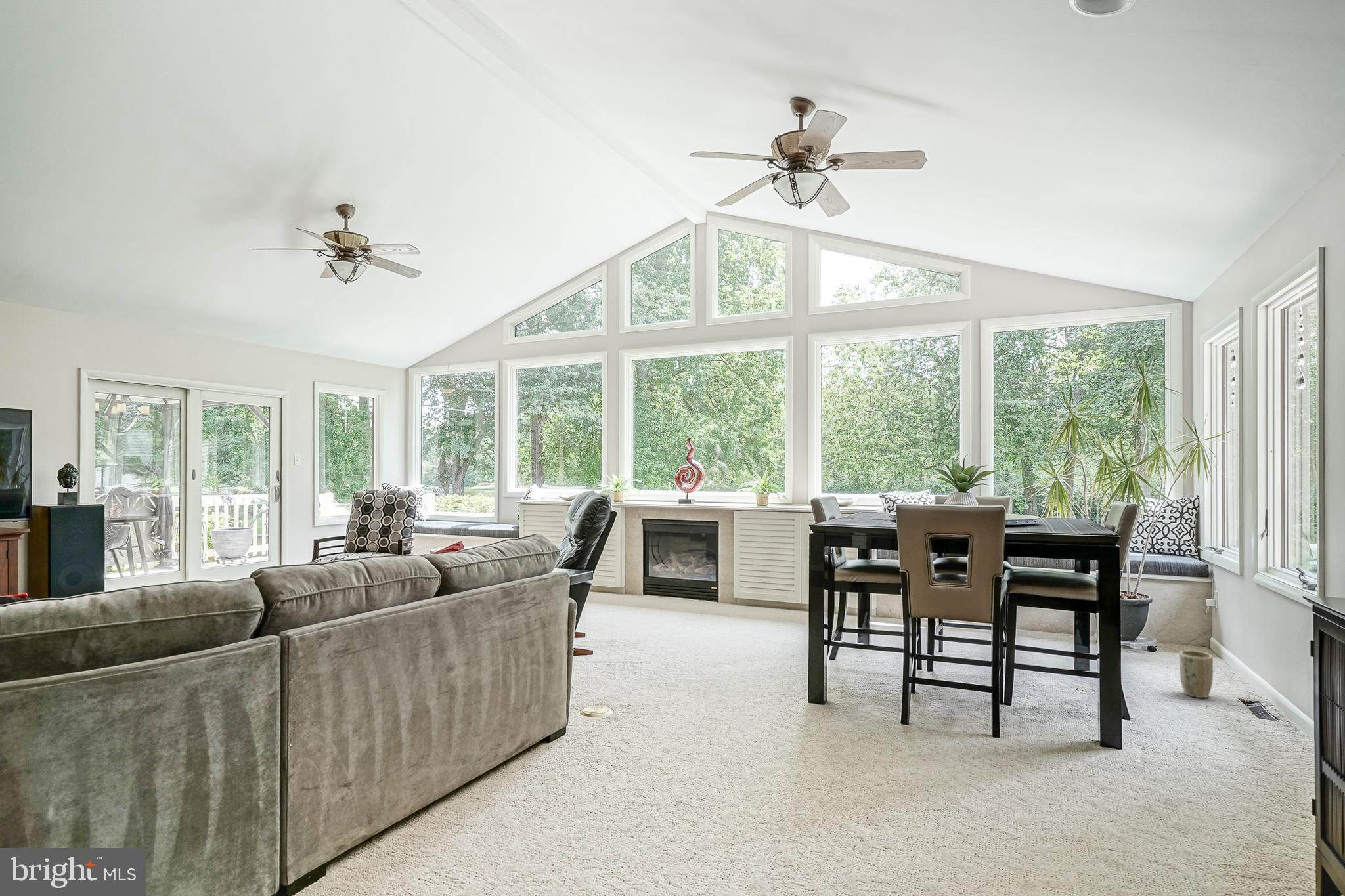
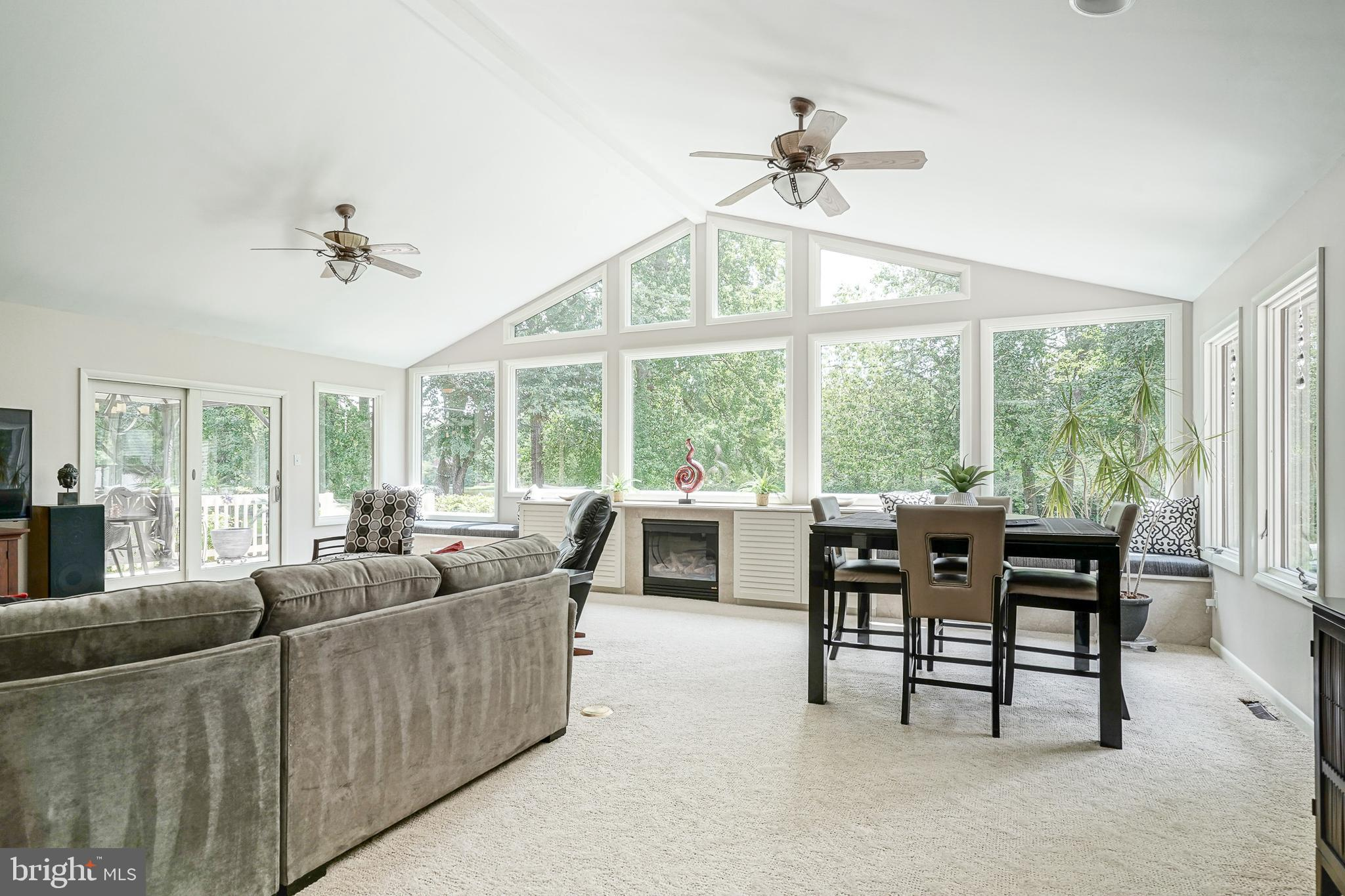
- plant pot (1196, 674)
